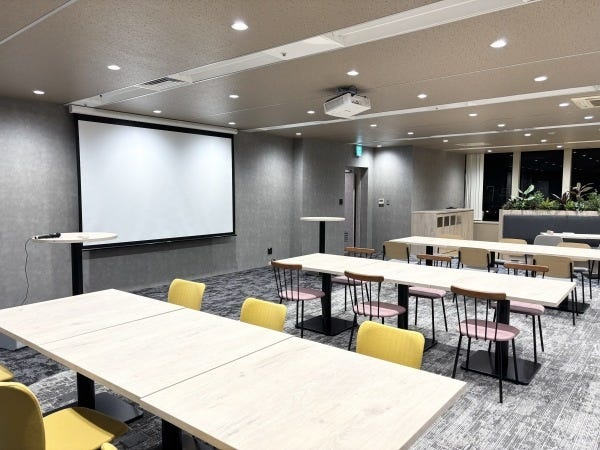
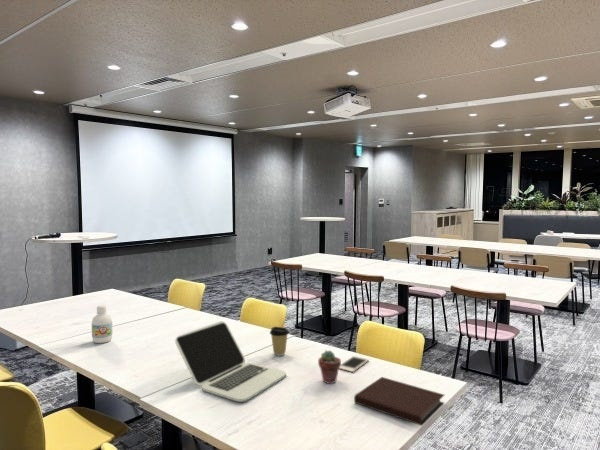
+ bottle (101, 323)
+ laptop (232, 356)
+ cell phone (353, 363)
+ coffee cup (279, 341)
+ notebook (399, 399)
+ potted succulent (329, 365)
